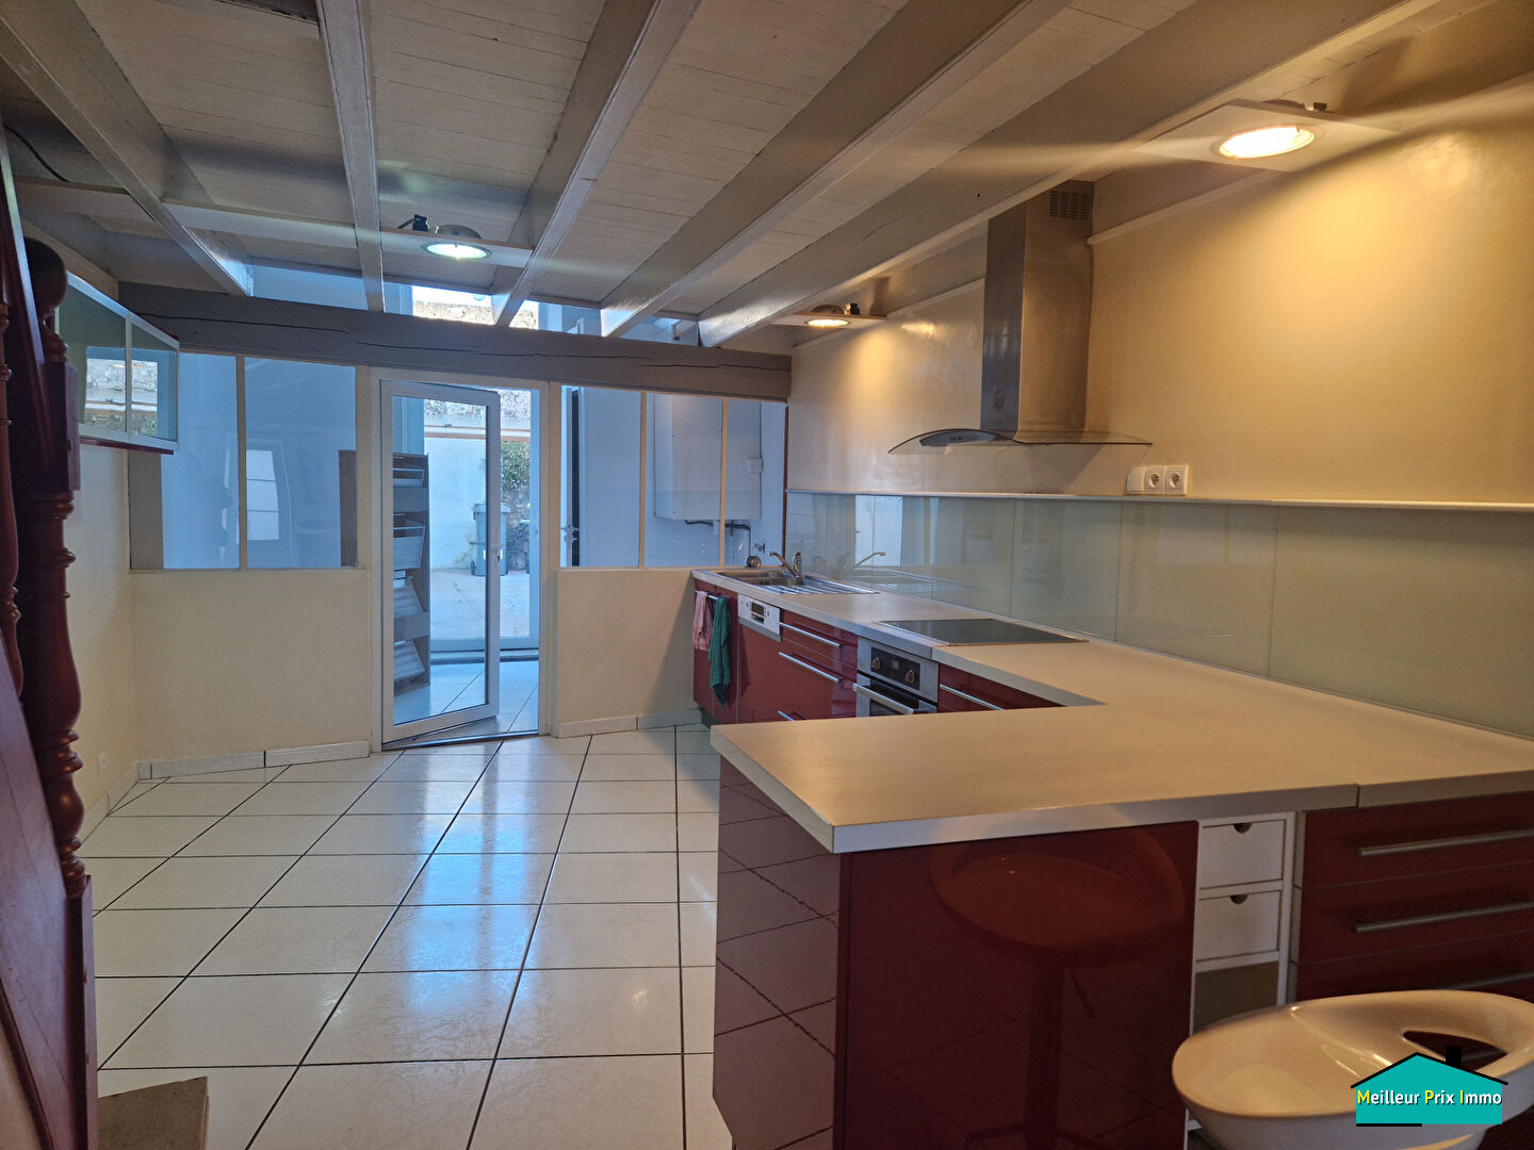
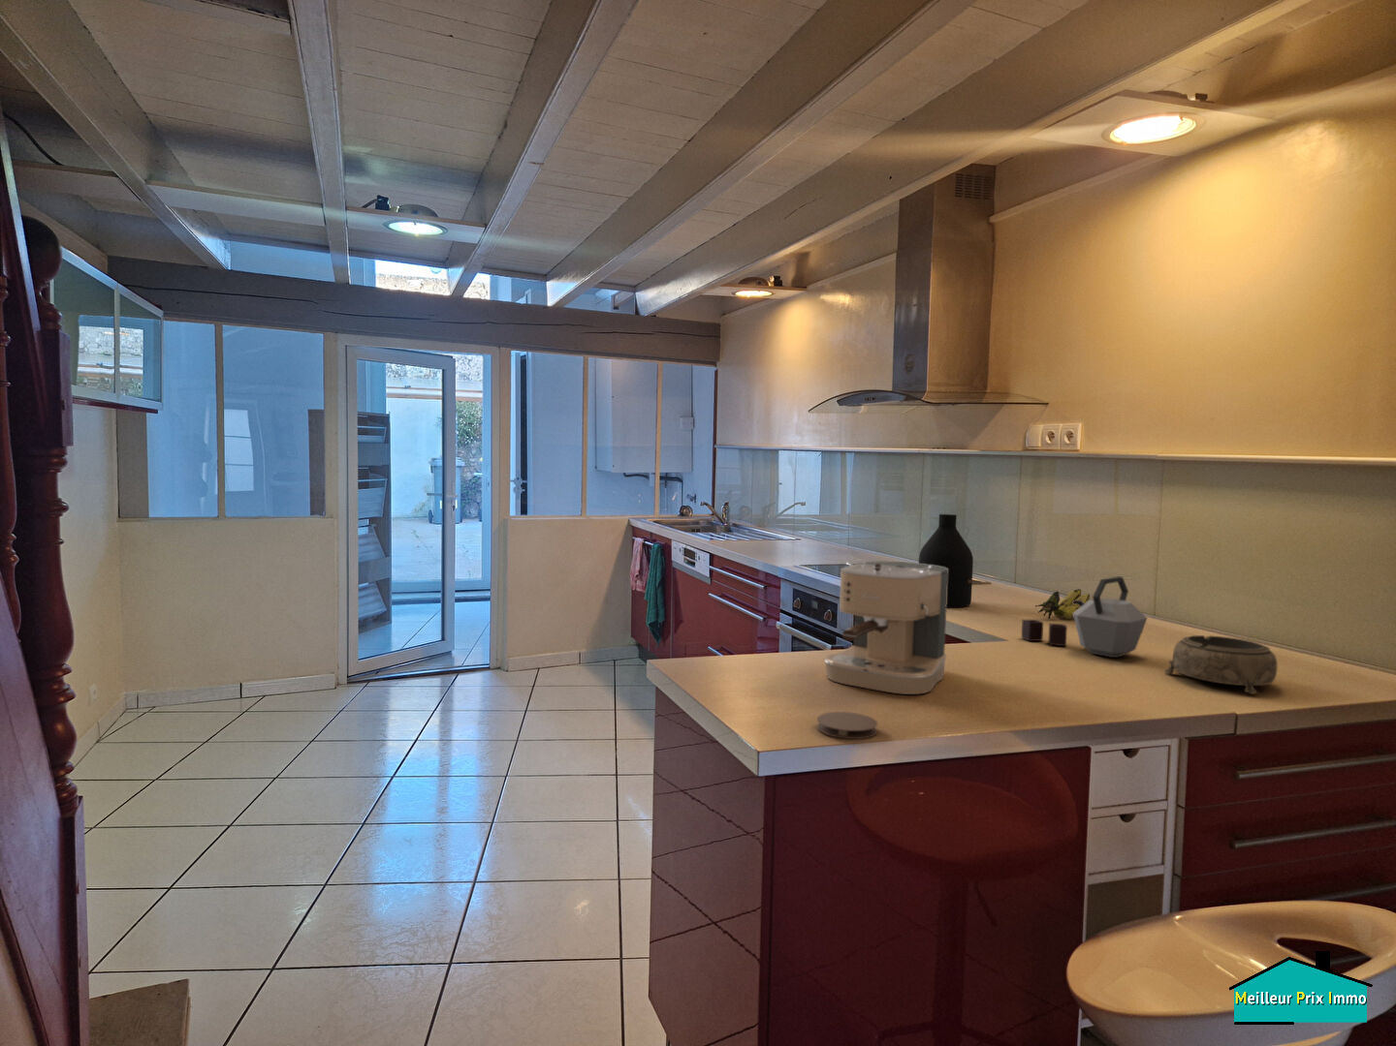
+ coffee maker (884, 620)
+ kettle (1078, 611)
+ banana (1065, 603)
+ coaster (846, 724)
+ decorative bowl (1219, 660)
+ bottle (945, 559)
